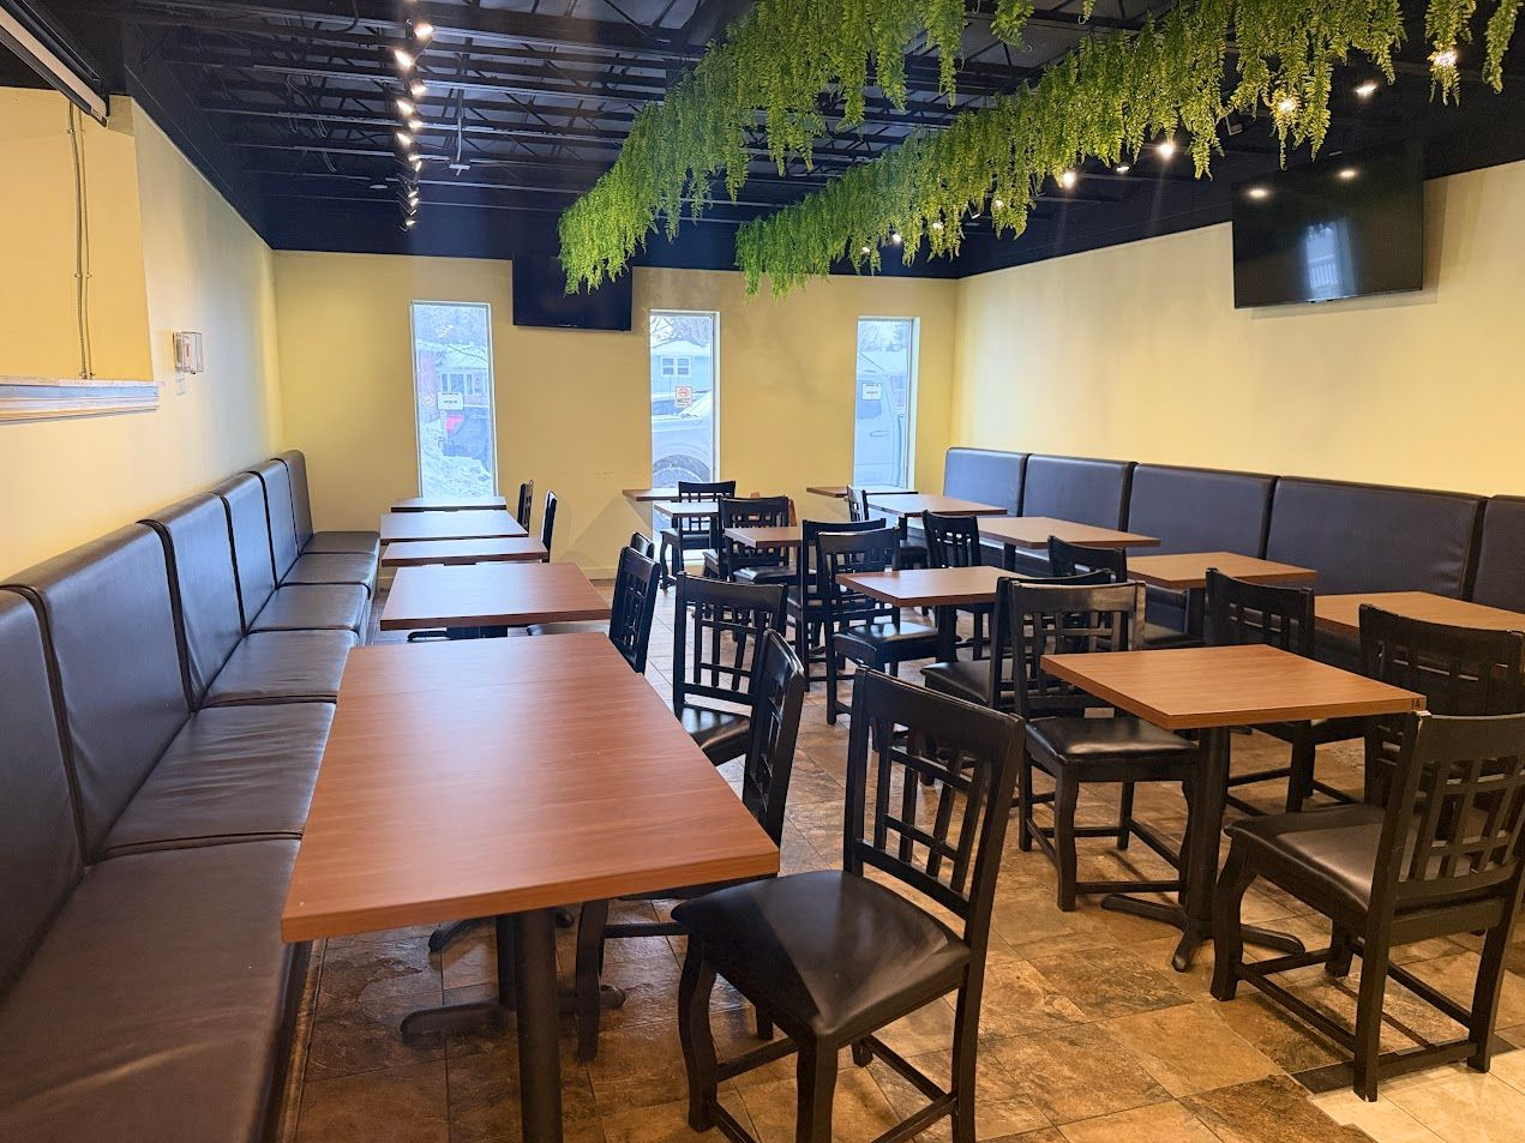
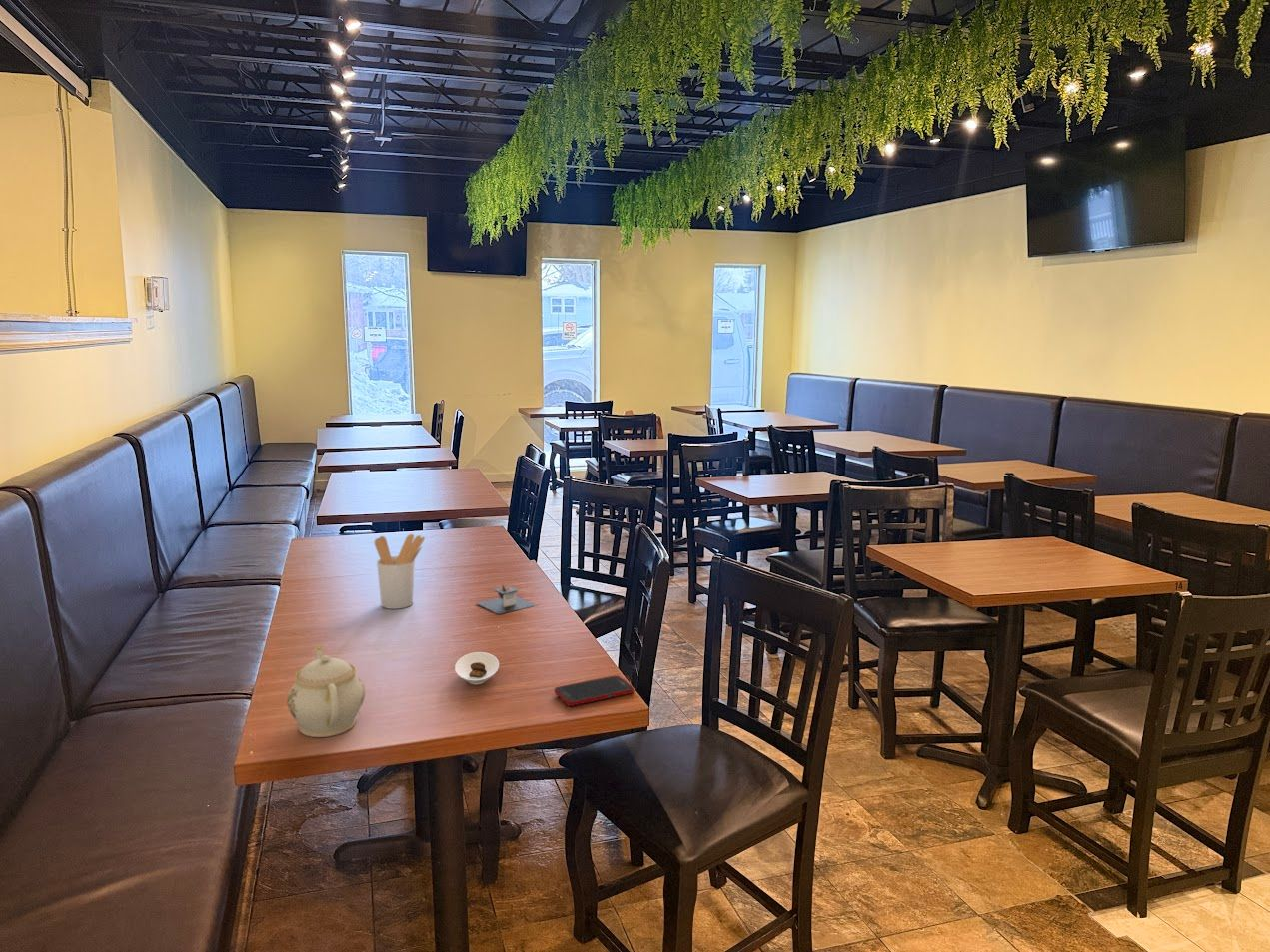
+ cell phone (594, 690)
+ saucer (477, 670)
+ teapot (326, 691)
+ utensil holder (402, 569)
+ architectural model (506, 594)
